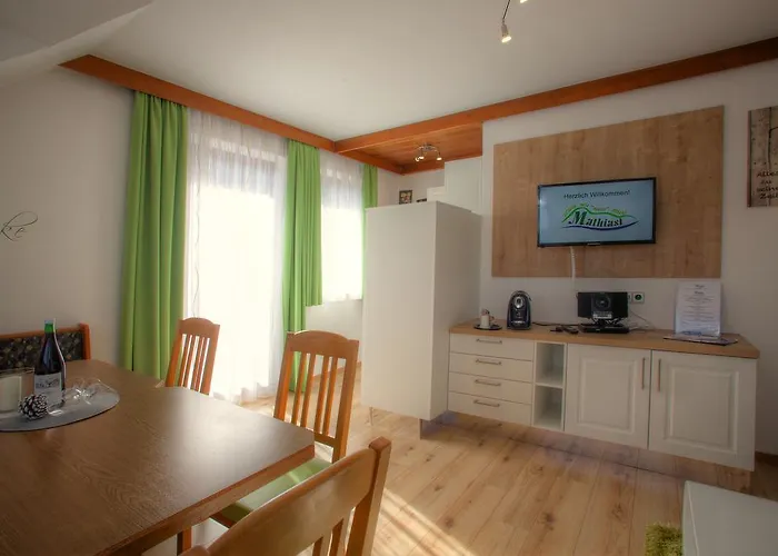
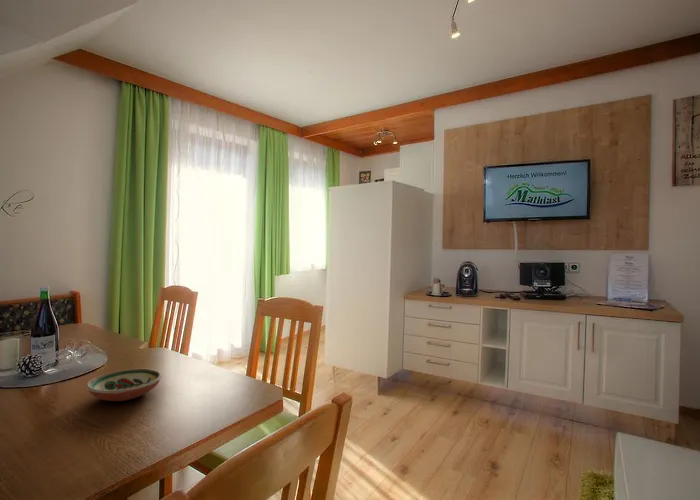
+ decorative bowl (125, 386)
